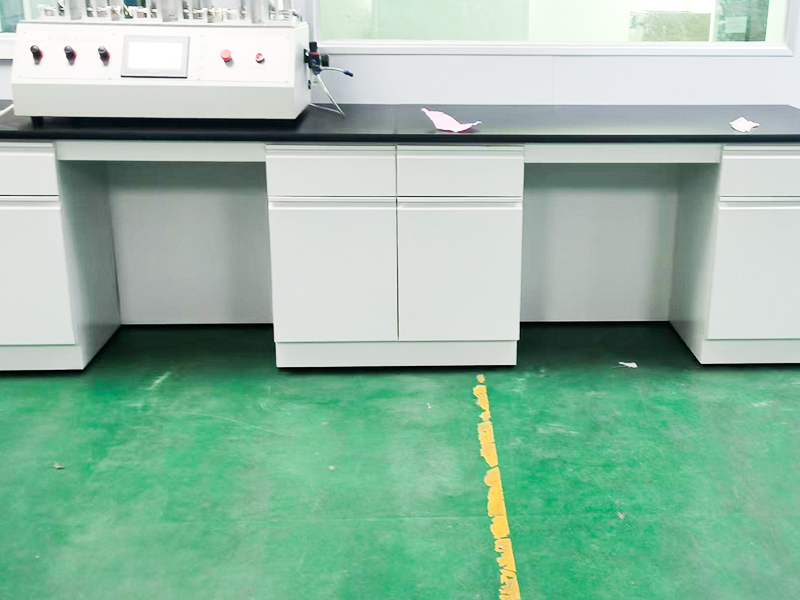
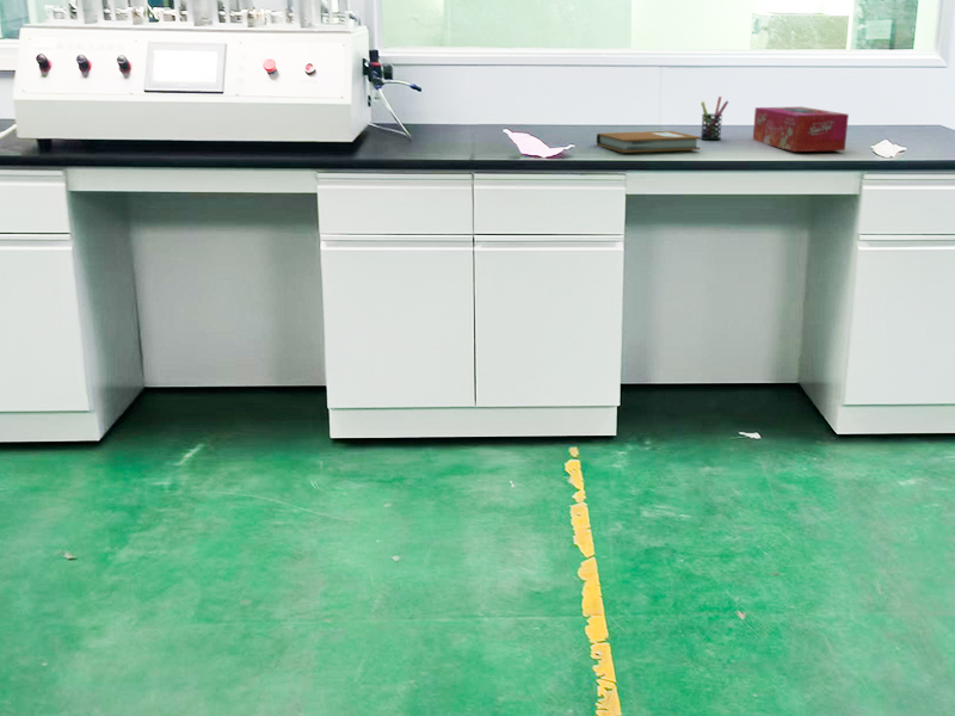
+ tissue box (797, 128)
+ pen holder (710, 117)
+ notebook (648, 141)
